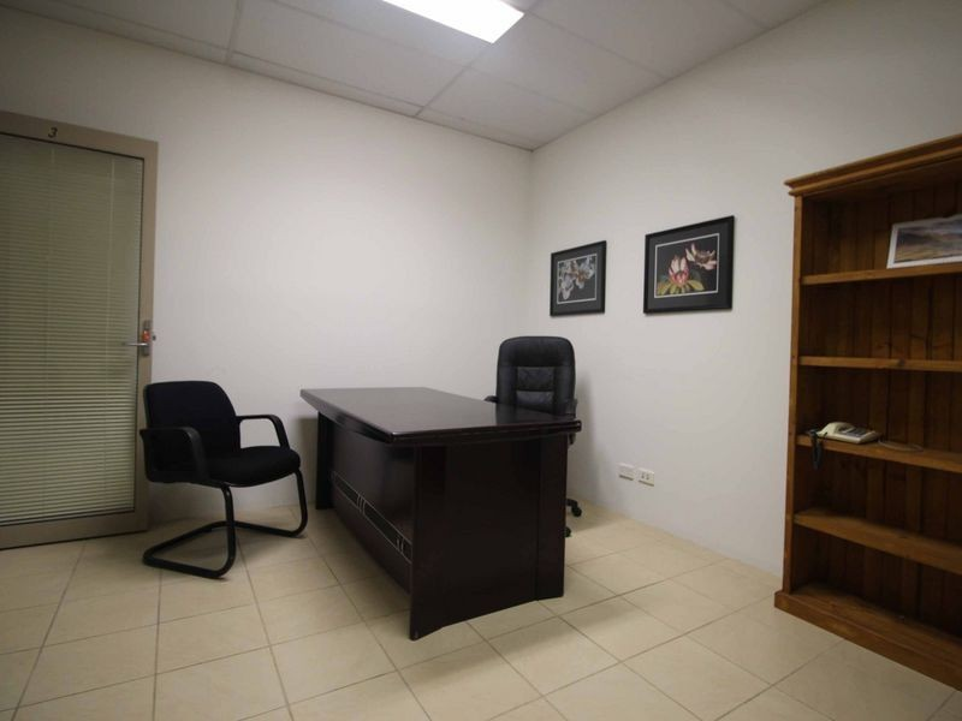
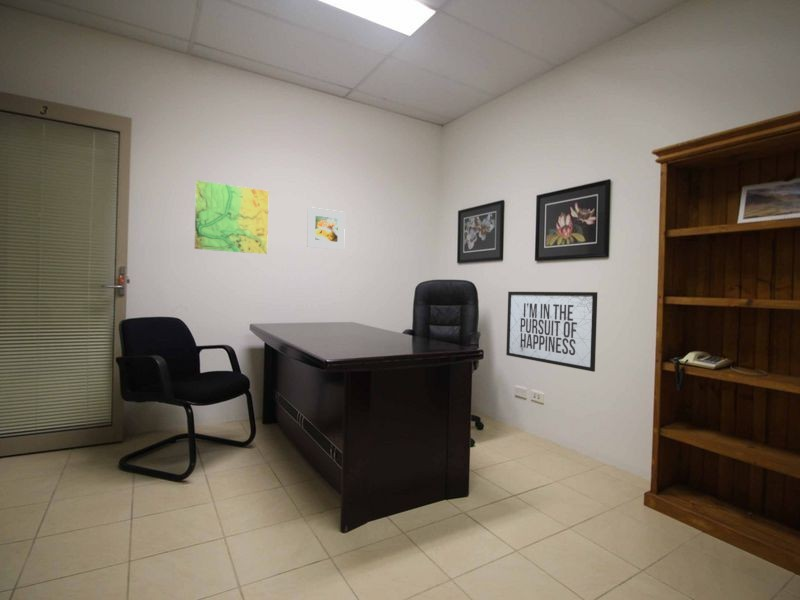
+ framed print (326, 228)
+ mirror (546, 327)
+ map (233, 218)
